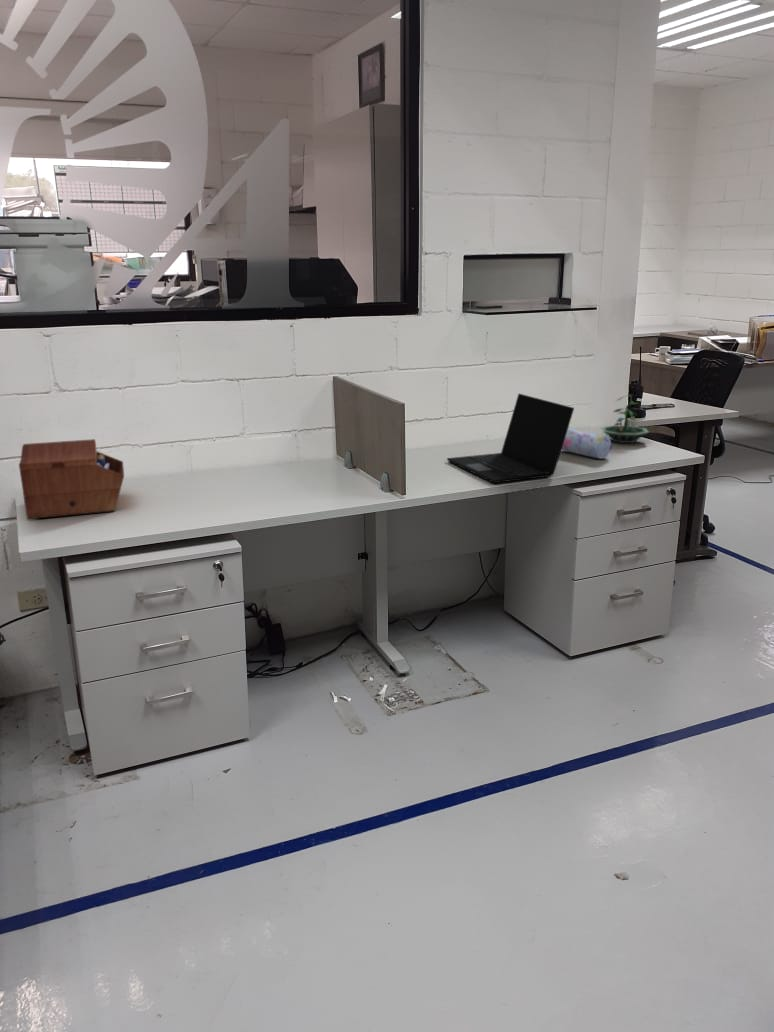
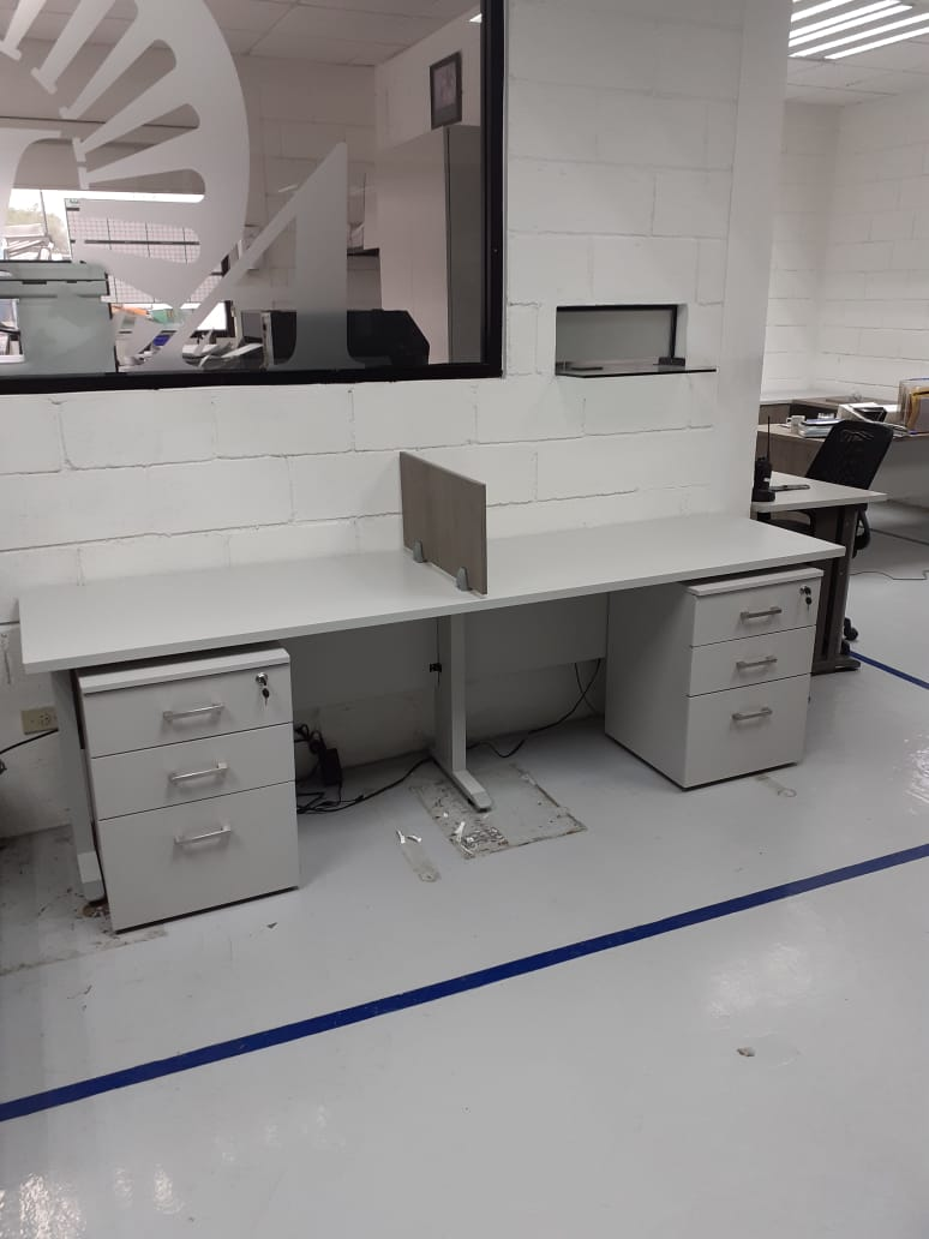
- terrarium (627, 405)
- laptop (507, 435)
- pencil case (583, 442)
- sewing box (75, 476)
